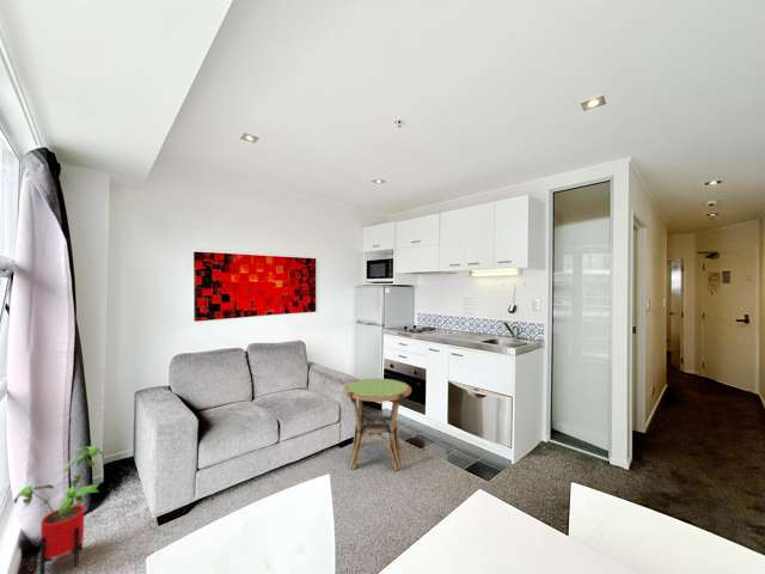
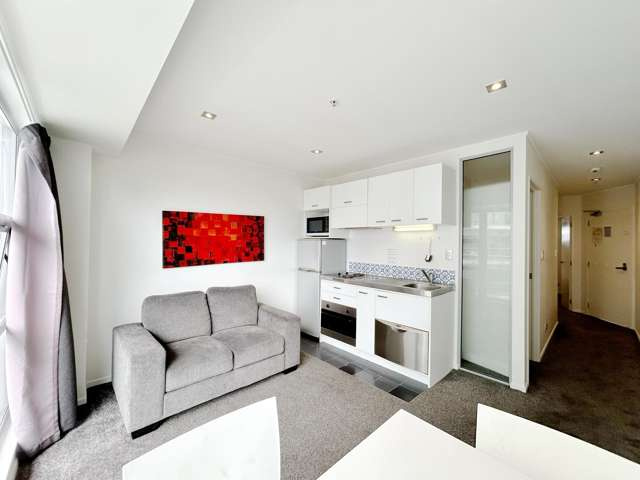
- side table (377, 420)
- house plant (69, 506)
